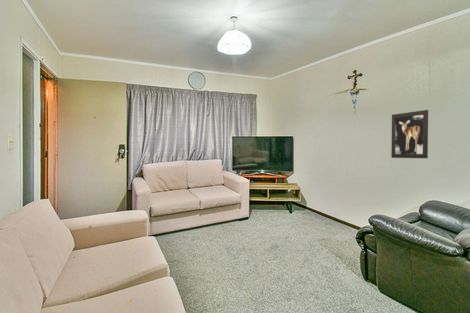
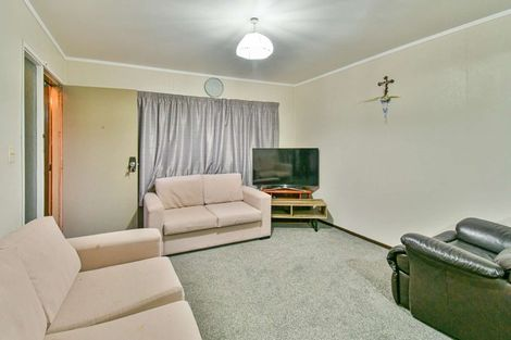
- wall art (408, 135)
